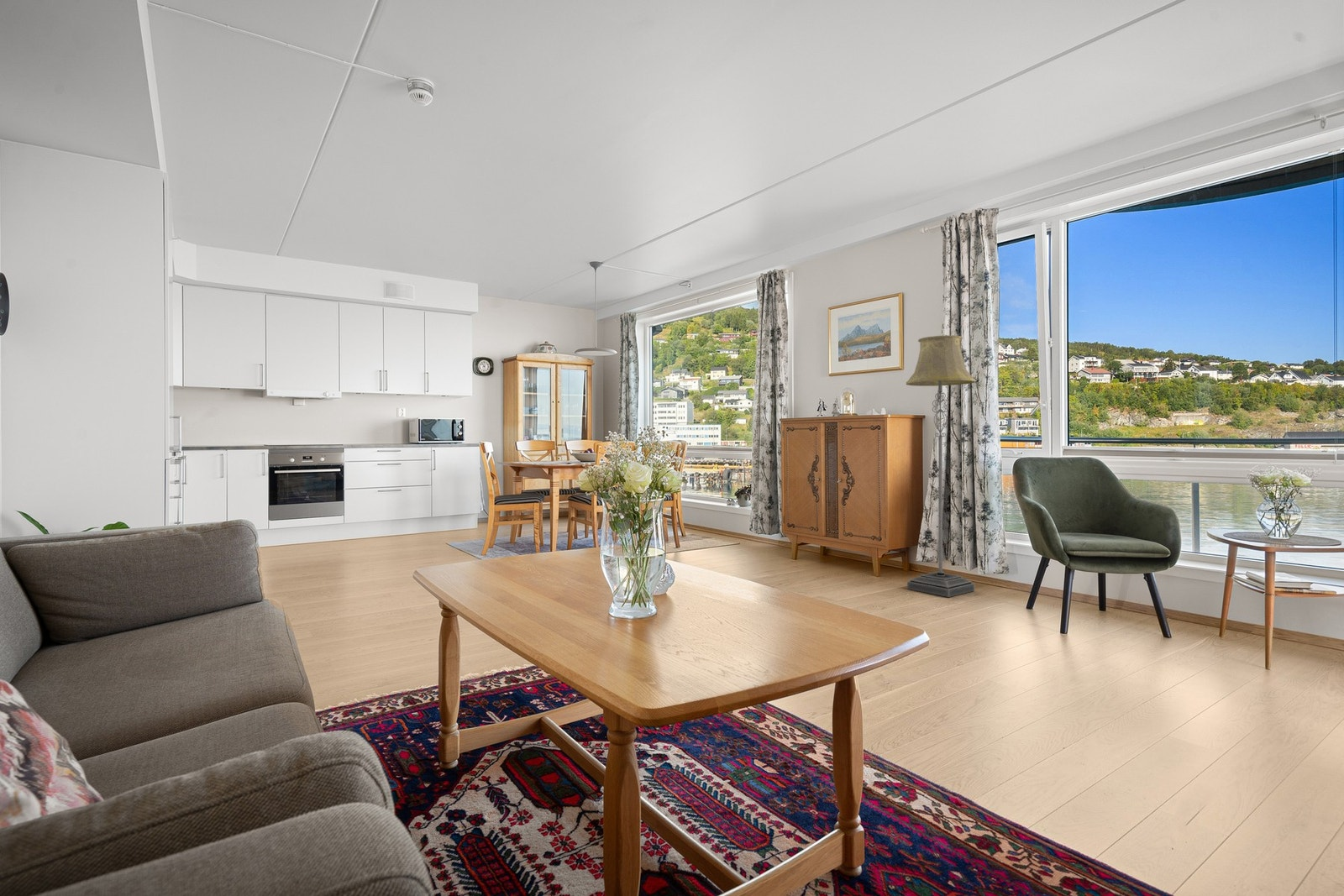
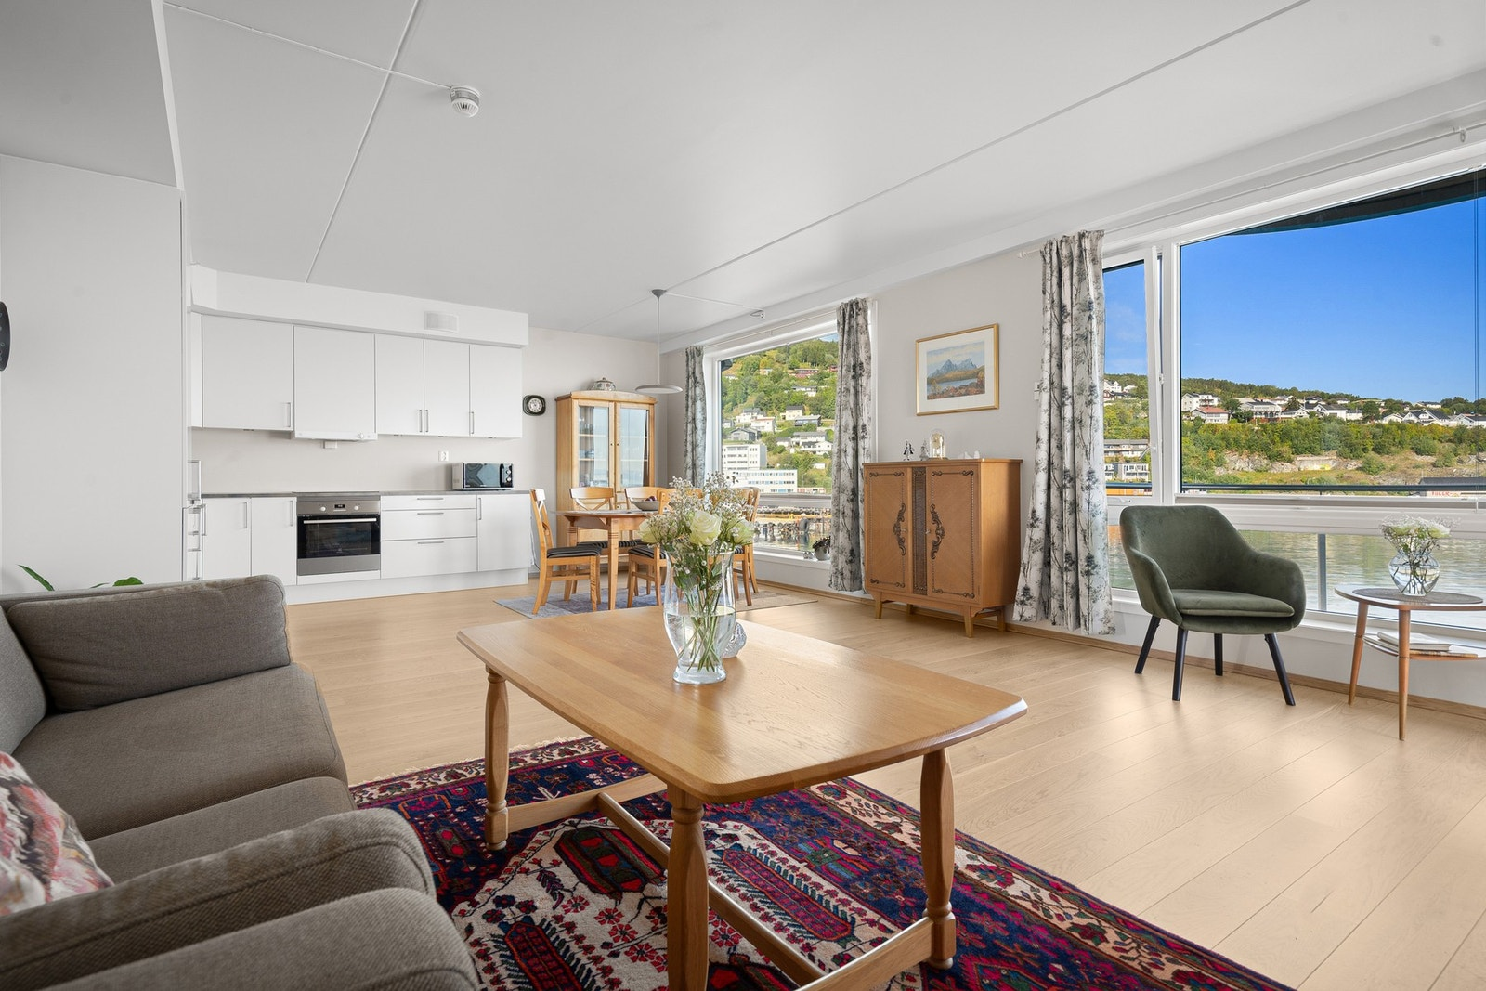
- floor lamp (940, 464)
